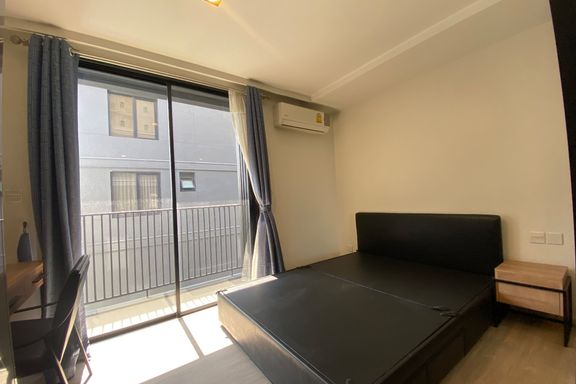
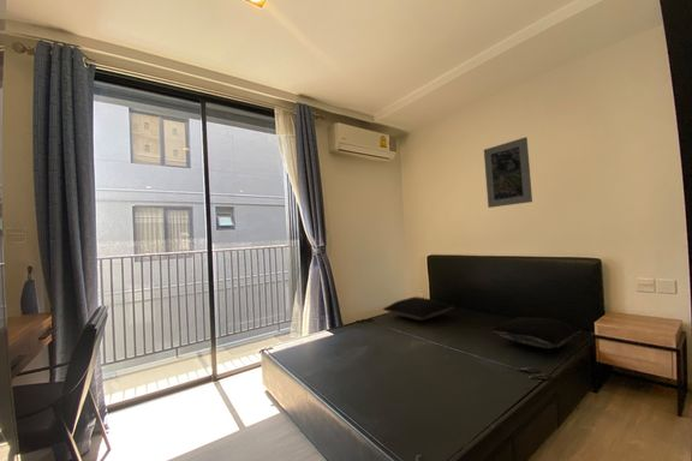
+ pillow (418, 307)
+ pillow (533, 330)
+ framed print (506, 174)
